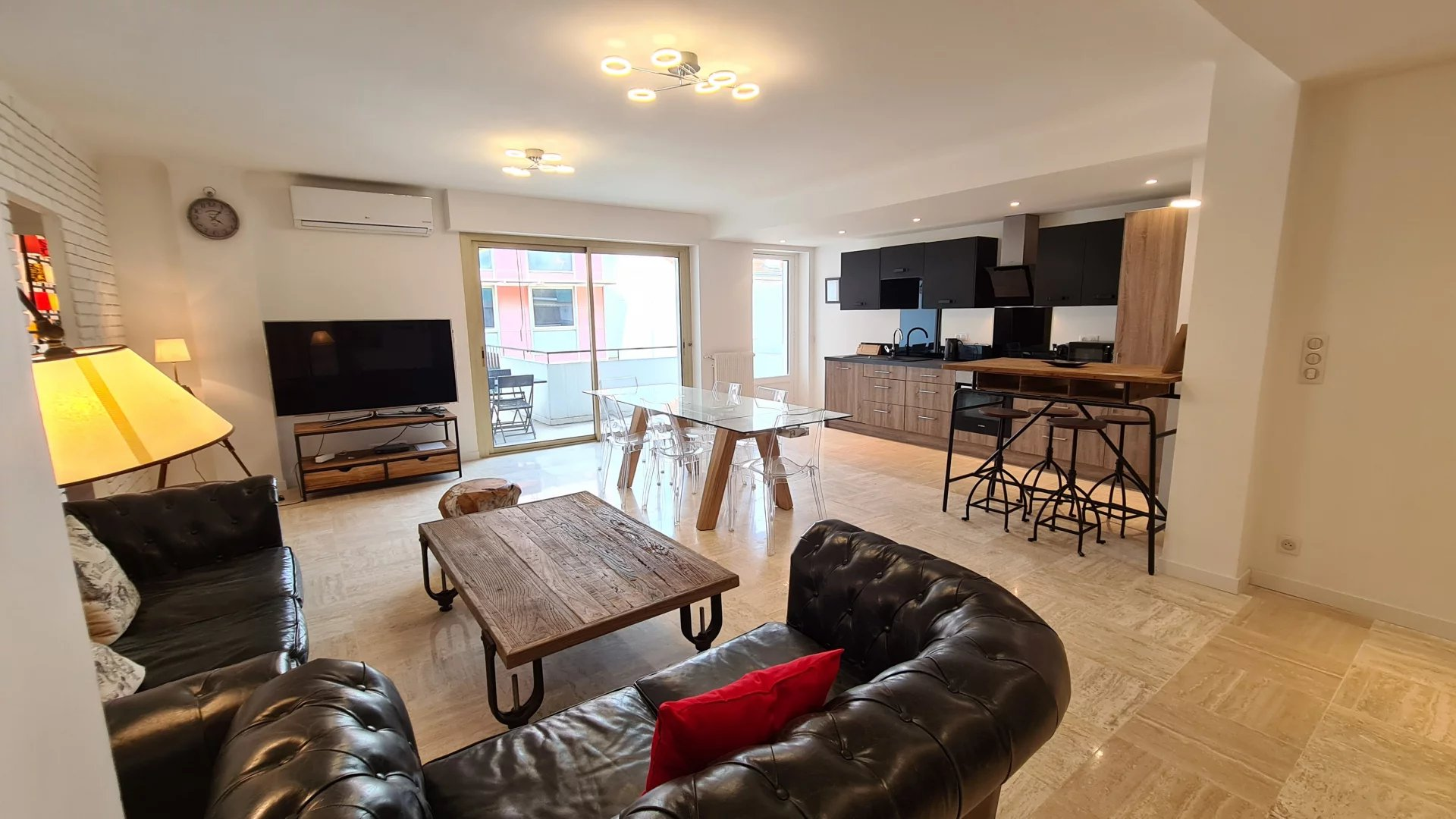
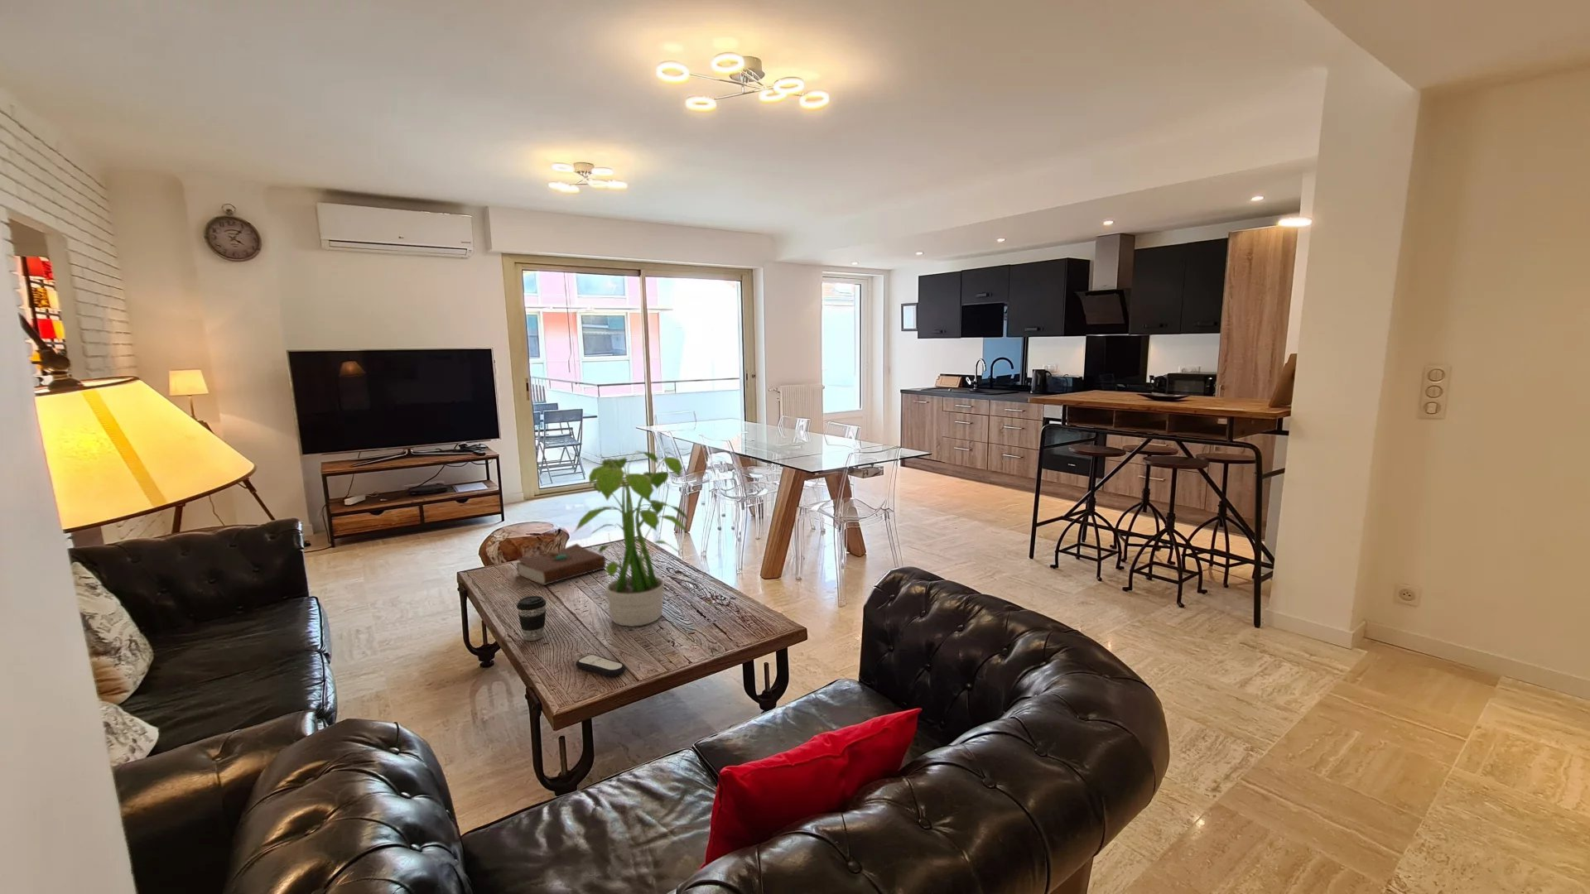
+ potted plant (634, 539)
+ remote control (602, 665)
+ coffee cup (533, 618)
+ book (560, 563)
